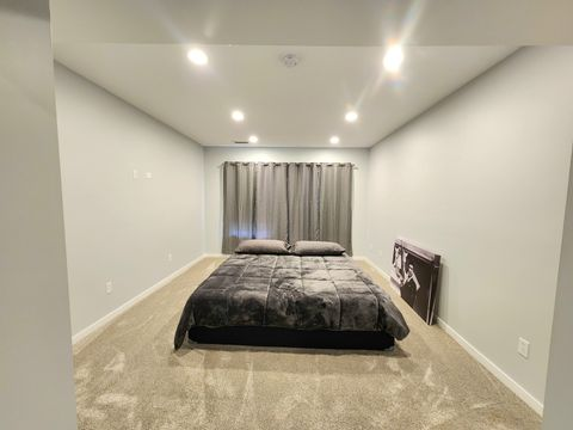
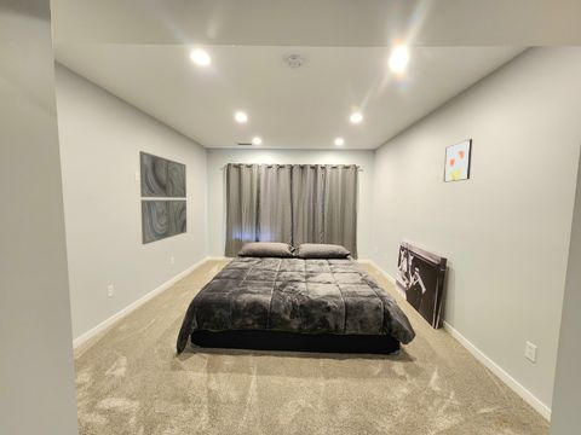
+ wall art (458, 162)
+ wall art (167, 197)
